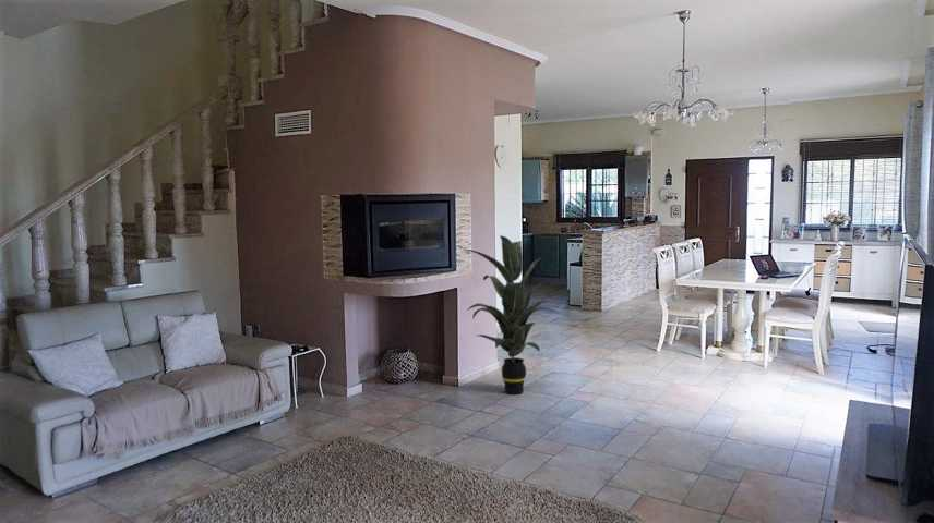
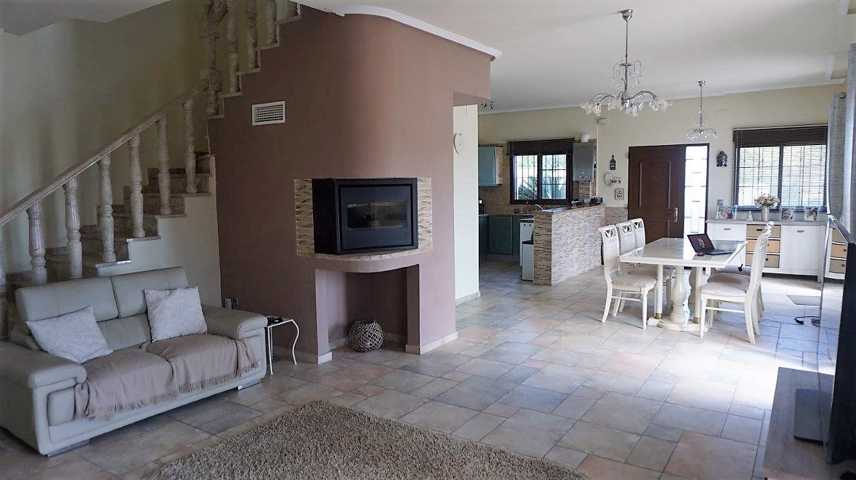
- indoor plant (506, 314)
